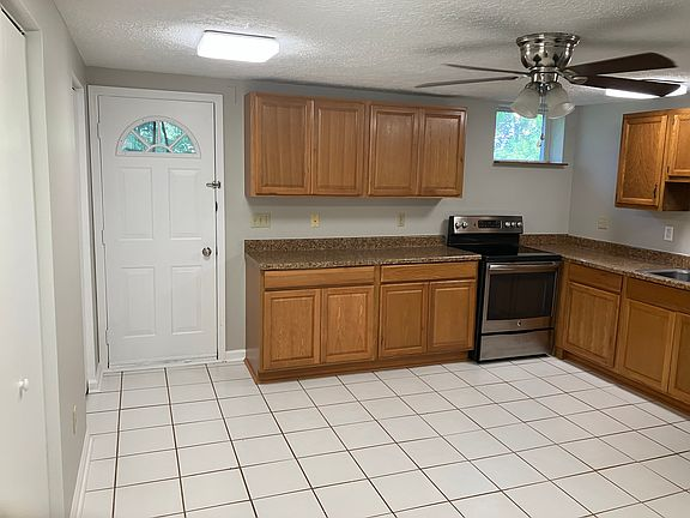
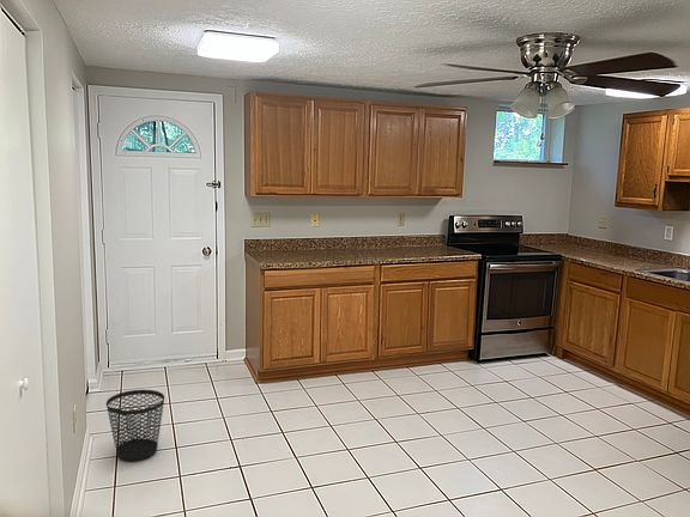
+ wastebasket (135, 426)
